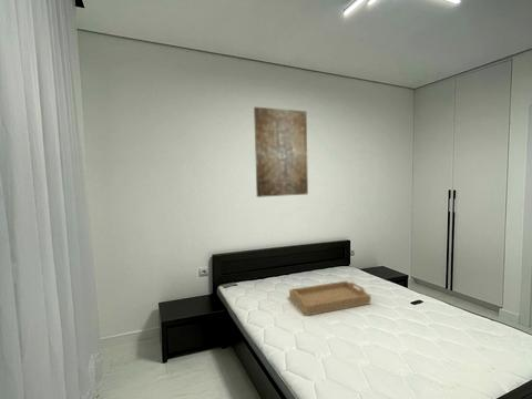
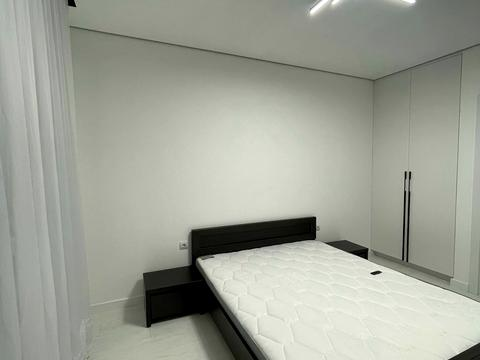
- wall art (282, 153)
- serving tray (328, 295)
